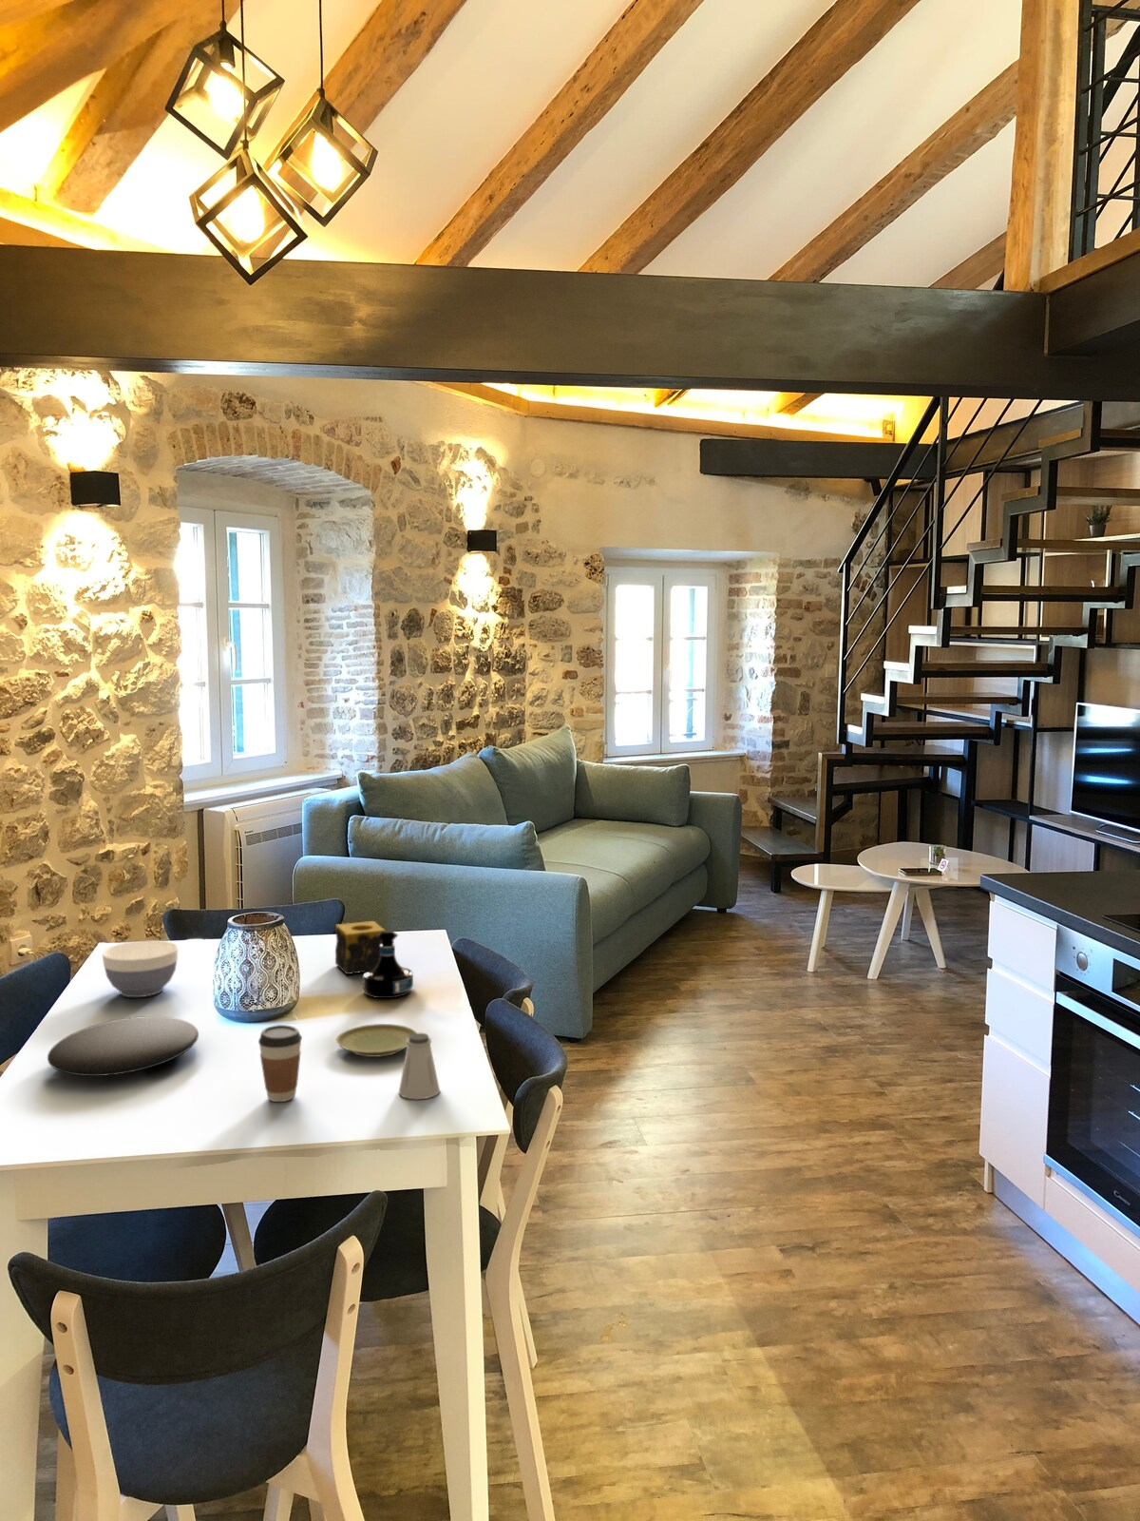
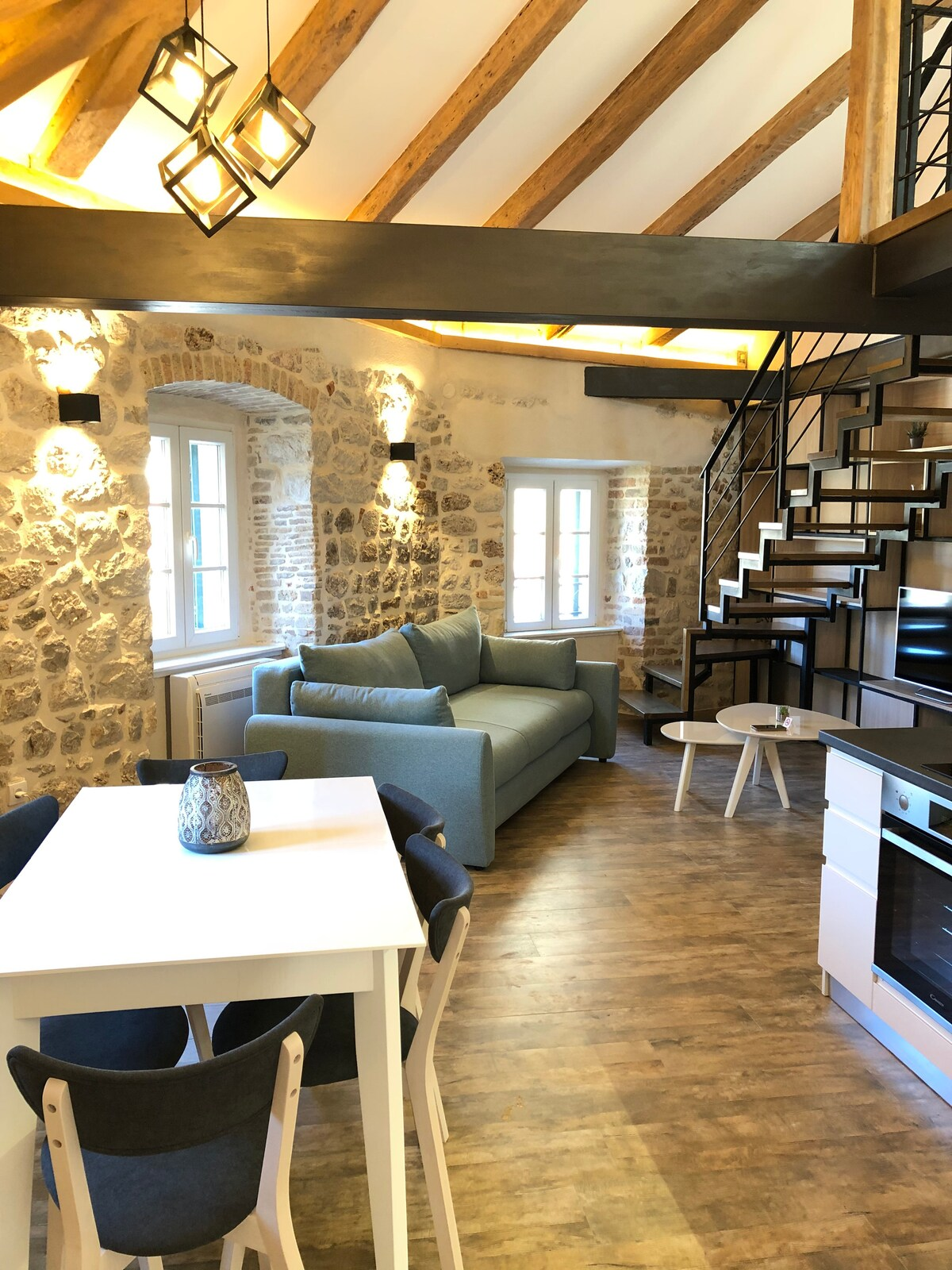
- bowl (140, 970)
- saltshaker (419, 1064)
- coffee cup (280, 1064)
- candle (360, 947)
- plate (377, 1042)
- plate (125, 1044)
- tequila bottle (388, 961)
